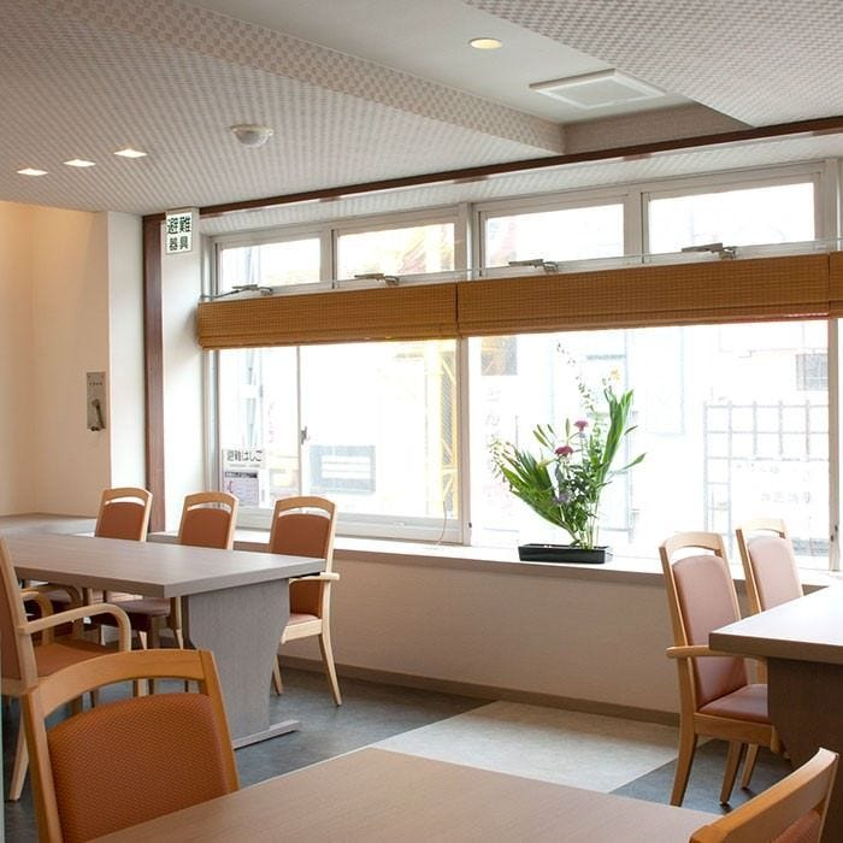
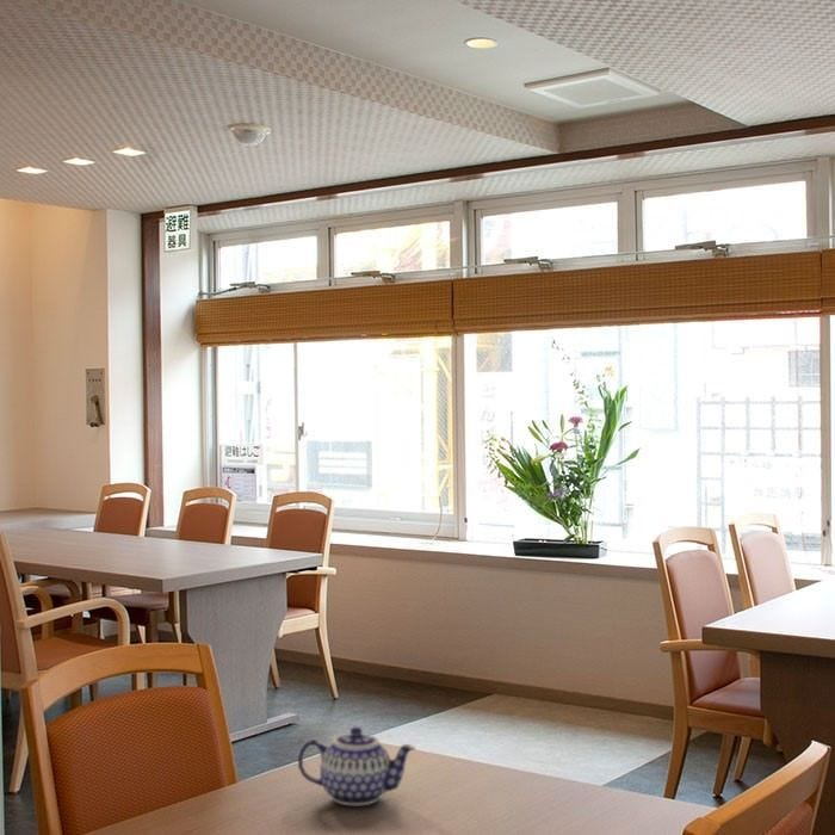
+ teapot (357, 762)
